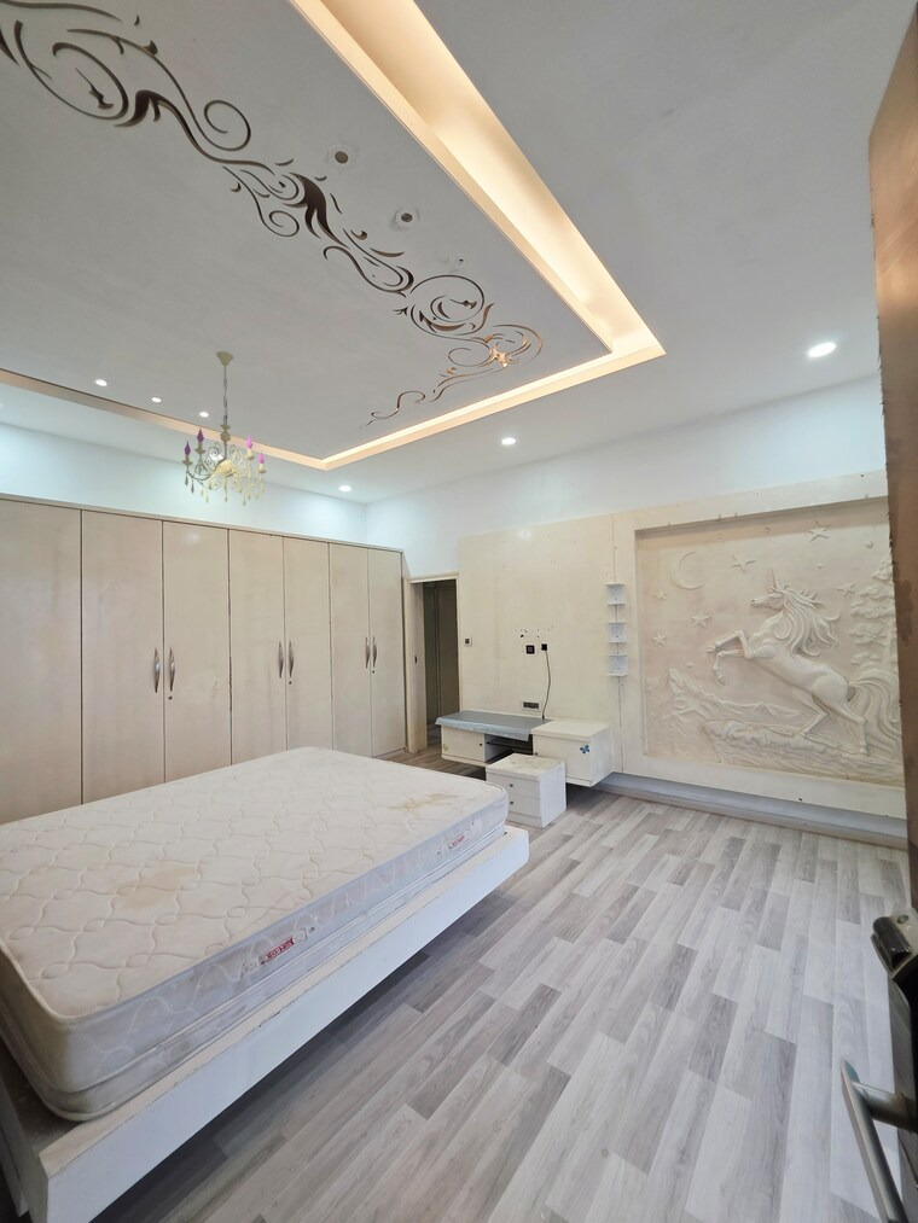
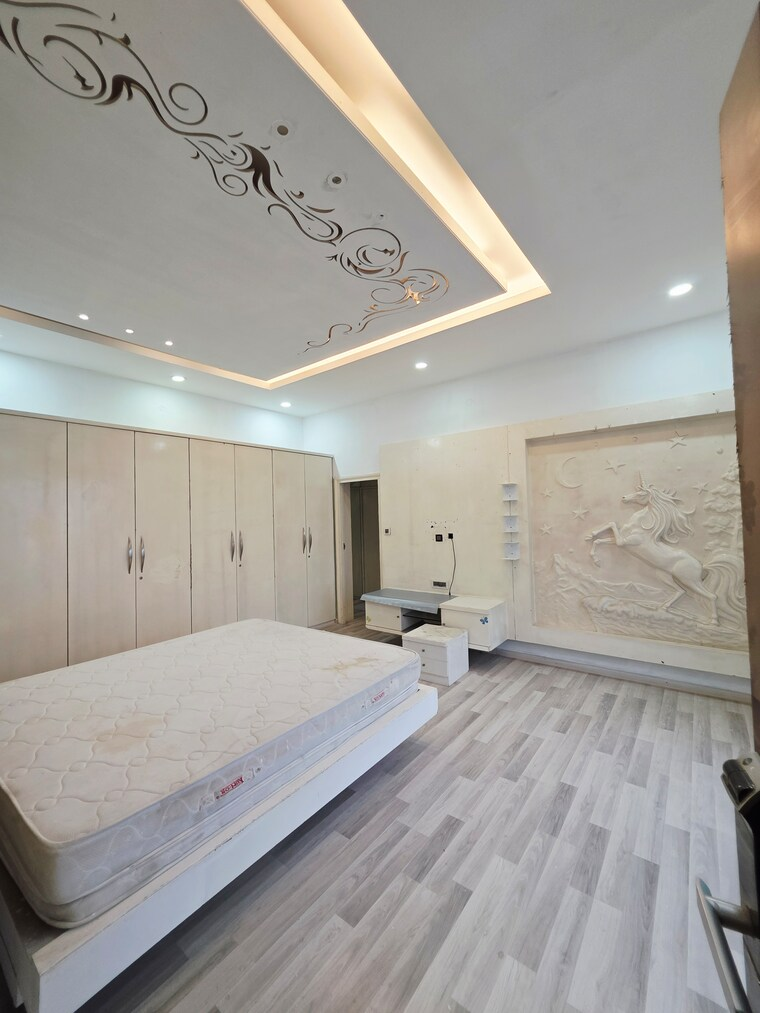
- chandelier (225, 427)
